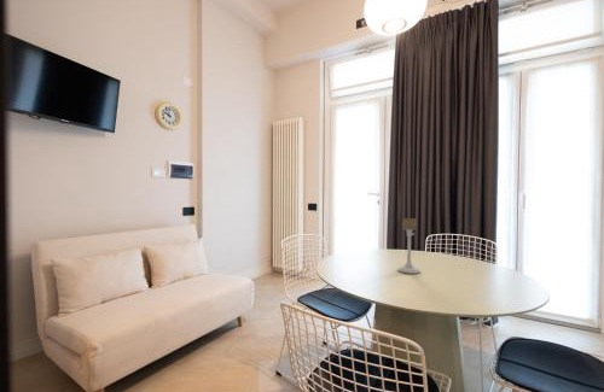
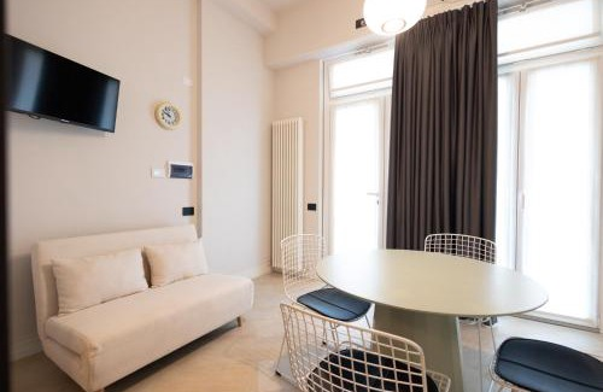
- candle holder (408, 244)
